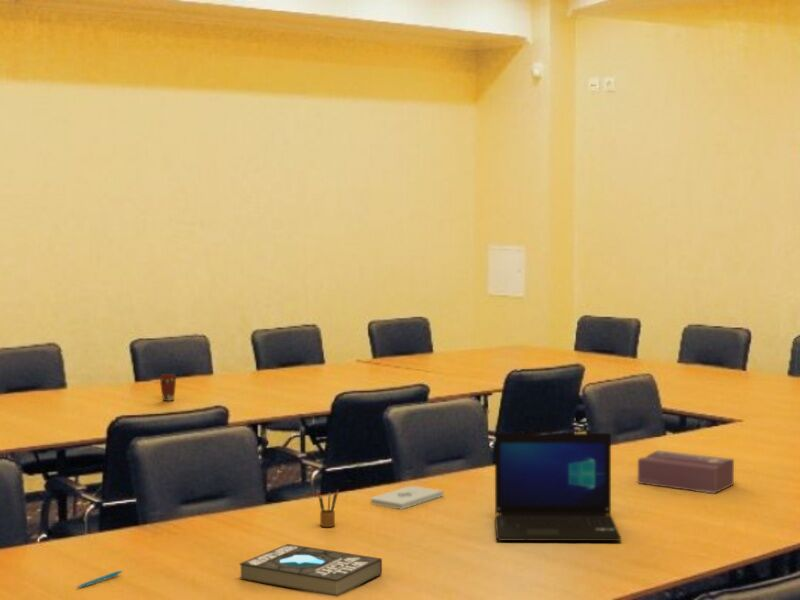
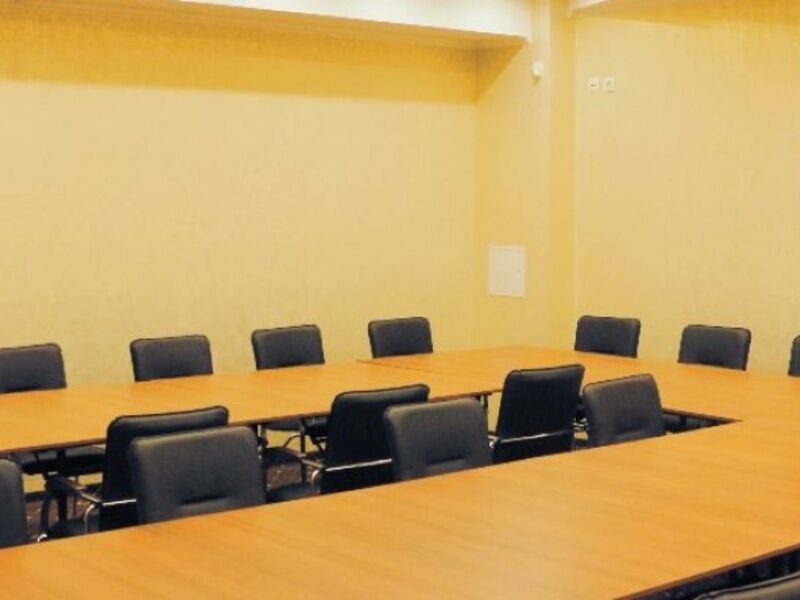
- pencil box (328, 508)
- tissue box (685, 471)
- coffee cup (168, 387)
- pen (99, 579)
- laptop (555, 485)
- notepad (406, 497)
- book (311, 568)
